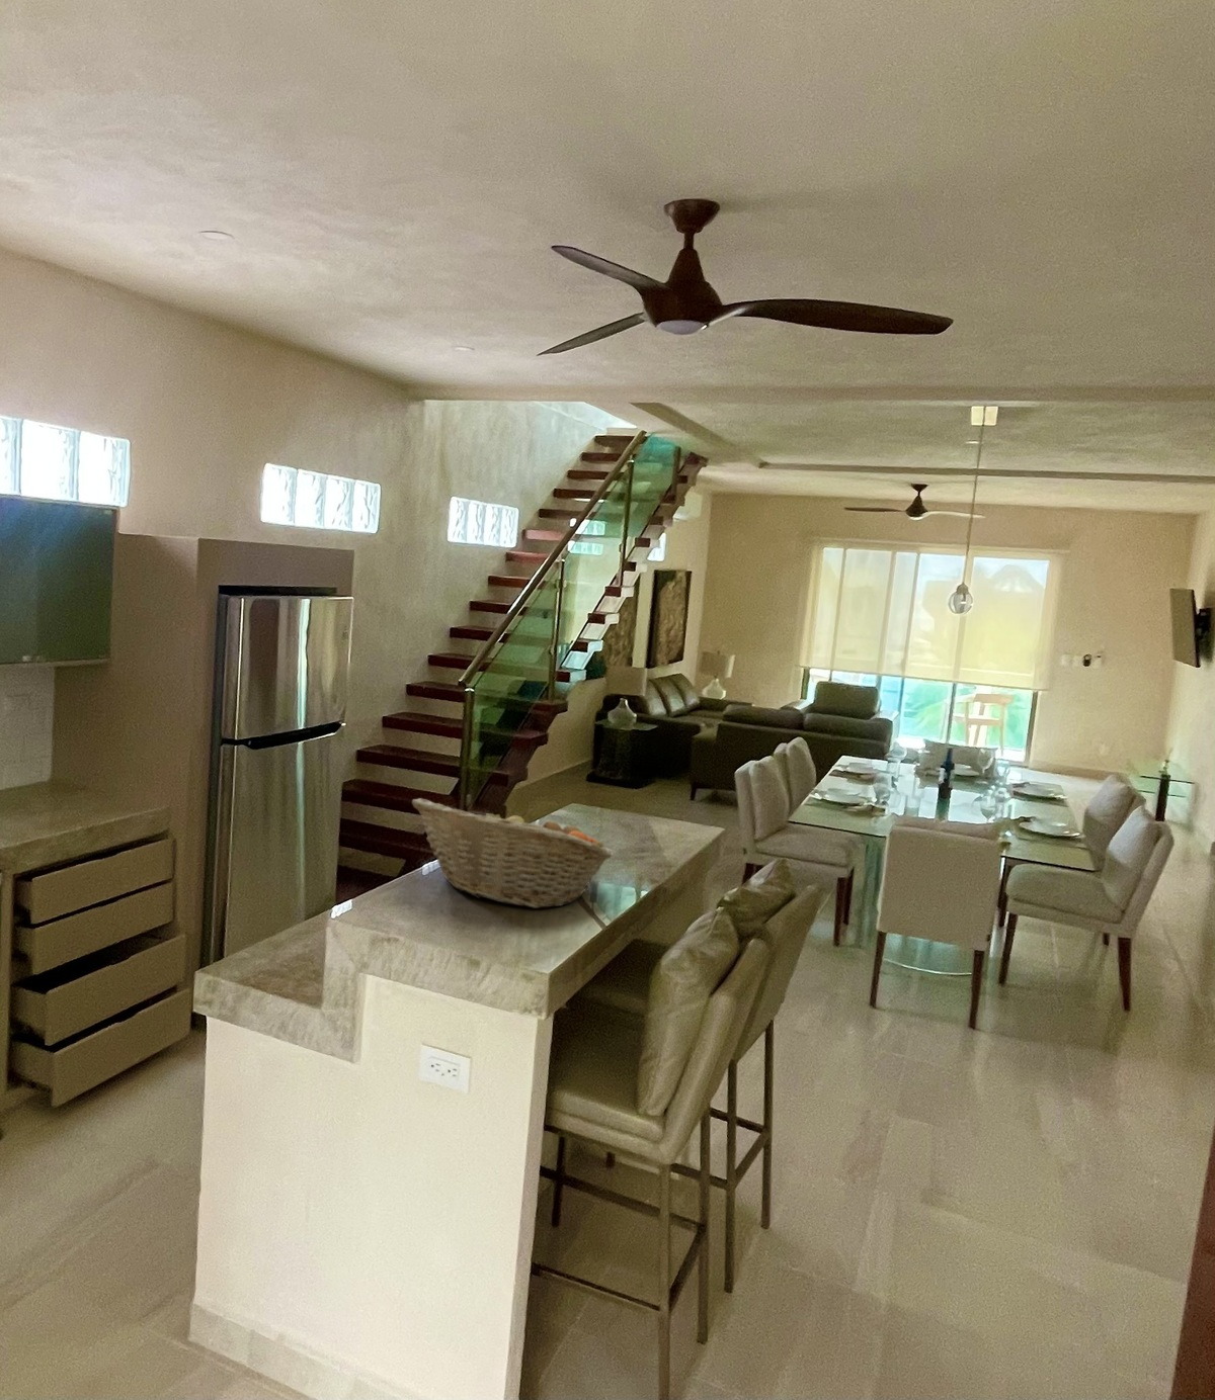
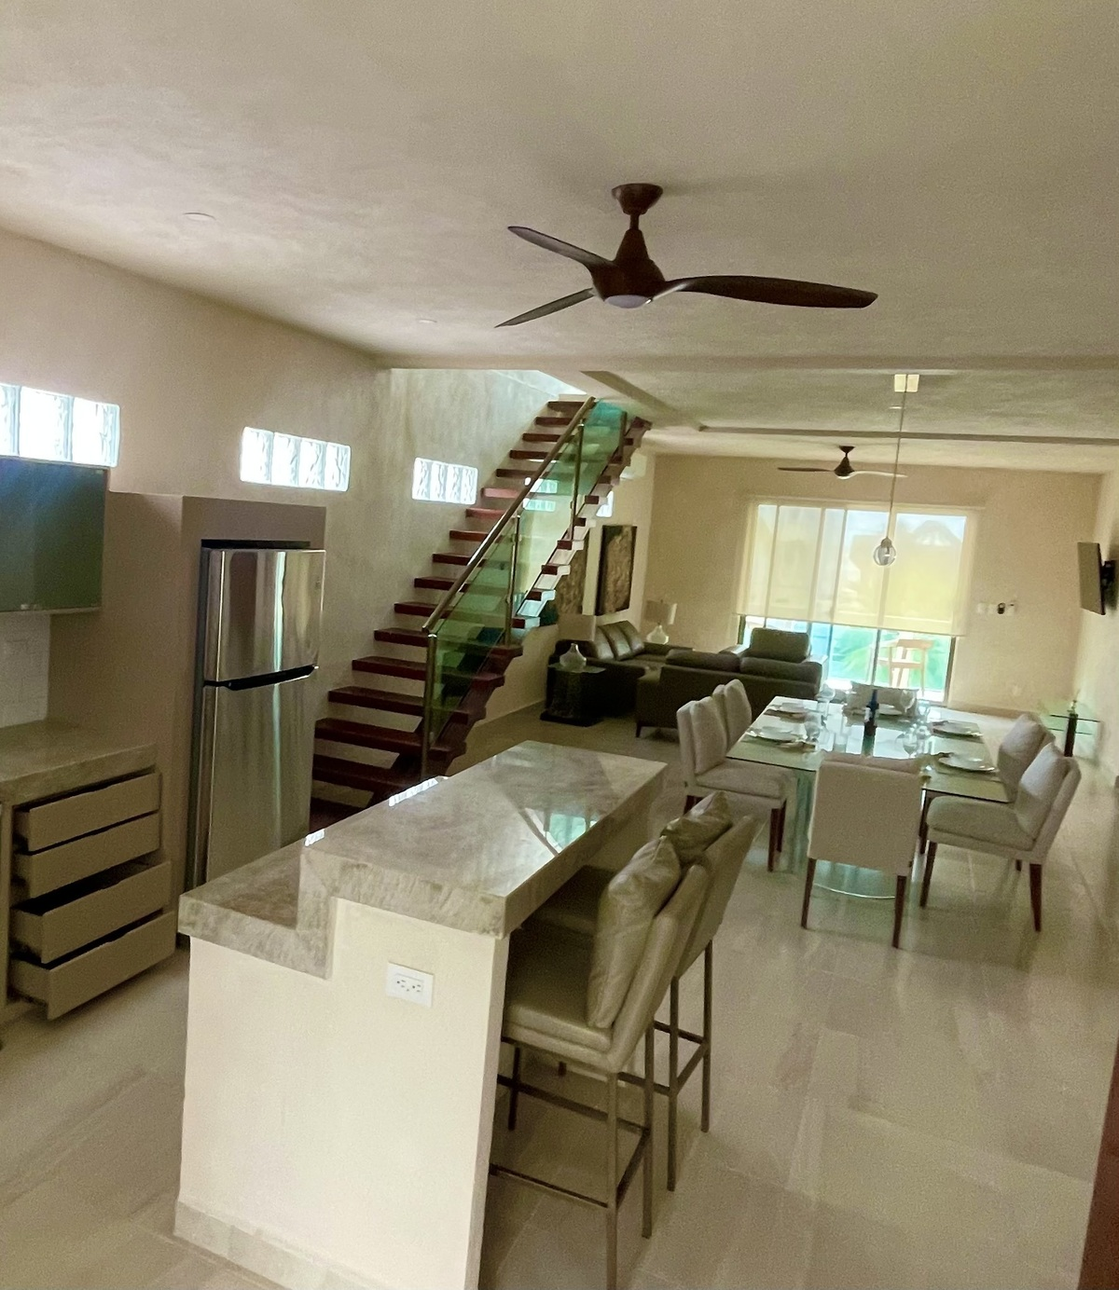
- fruit basket (510, 844)
